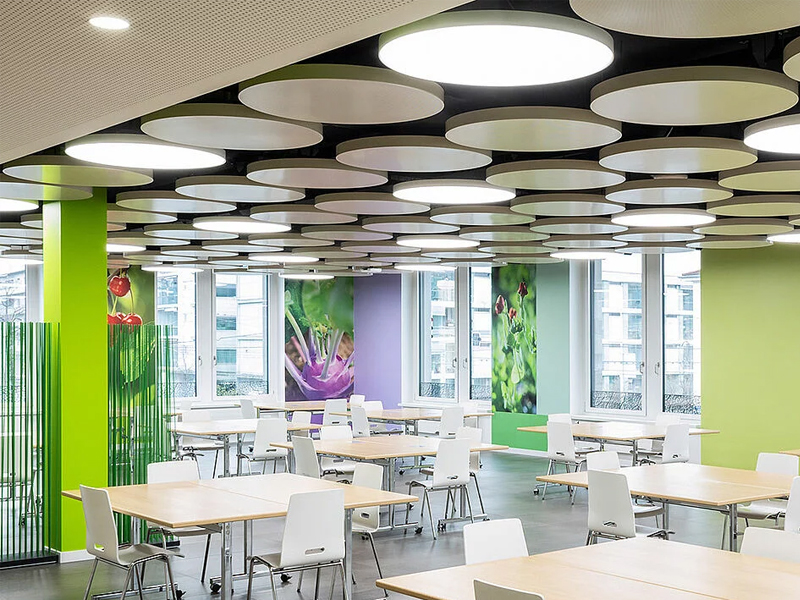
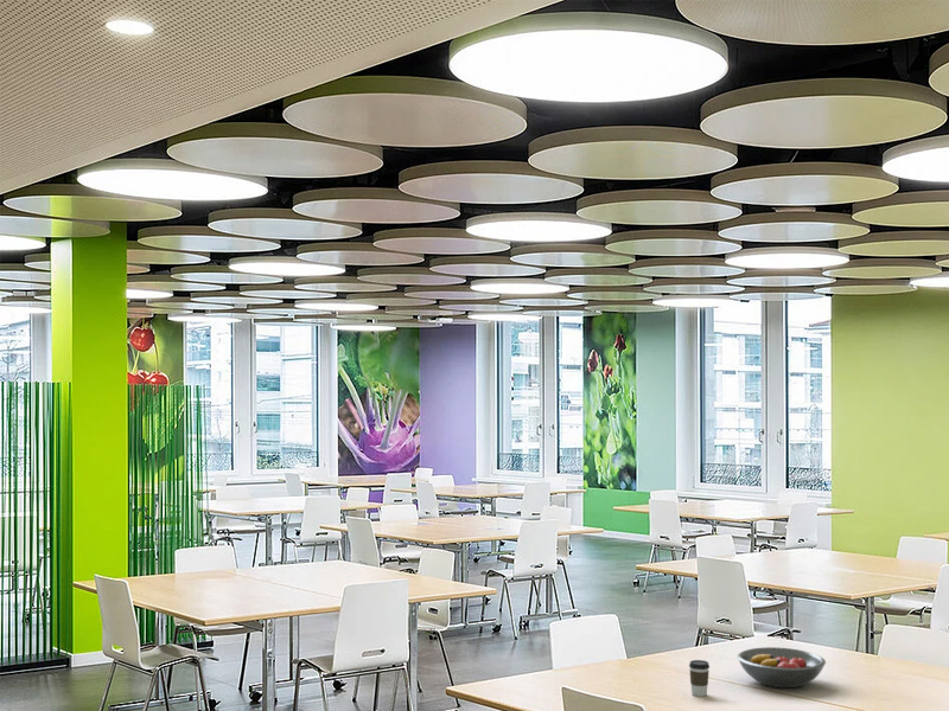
+ coffee cup (699, 678)
+ fruit bowl (781, 666)
